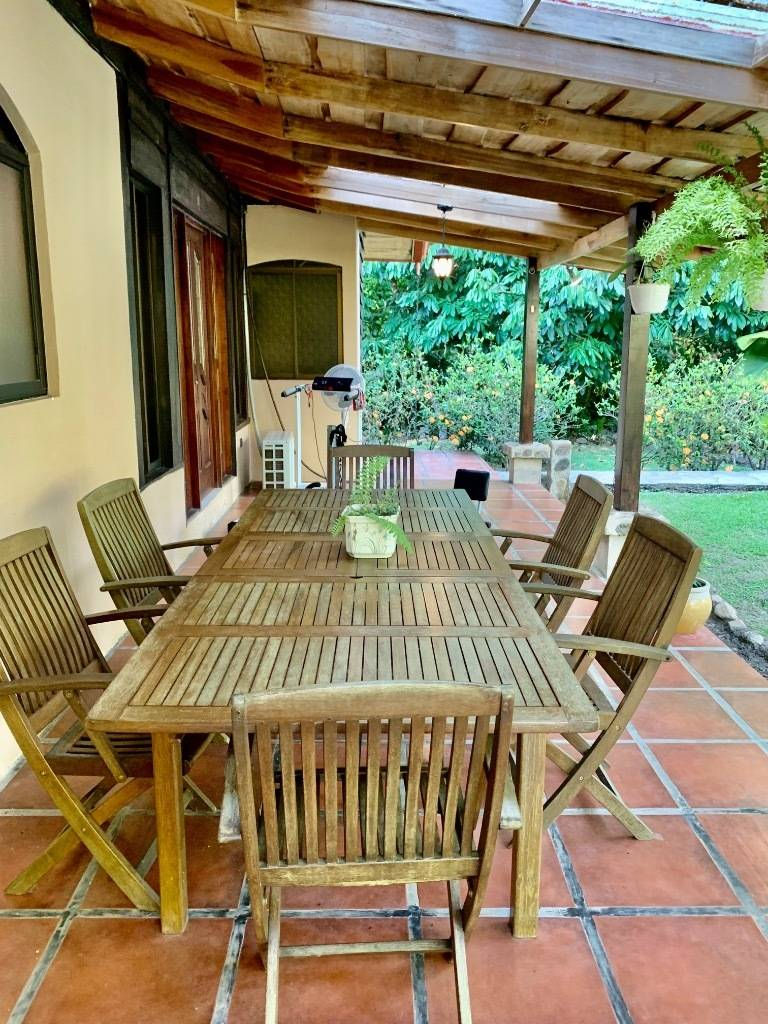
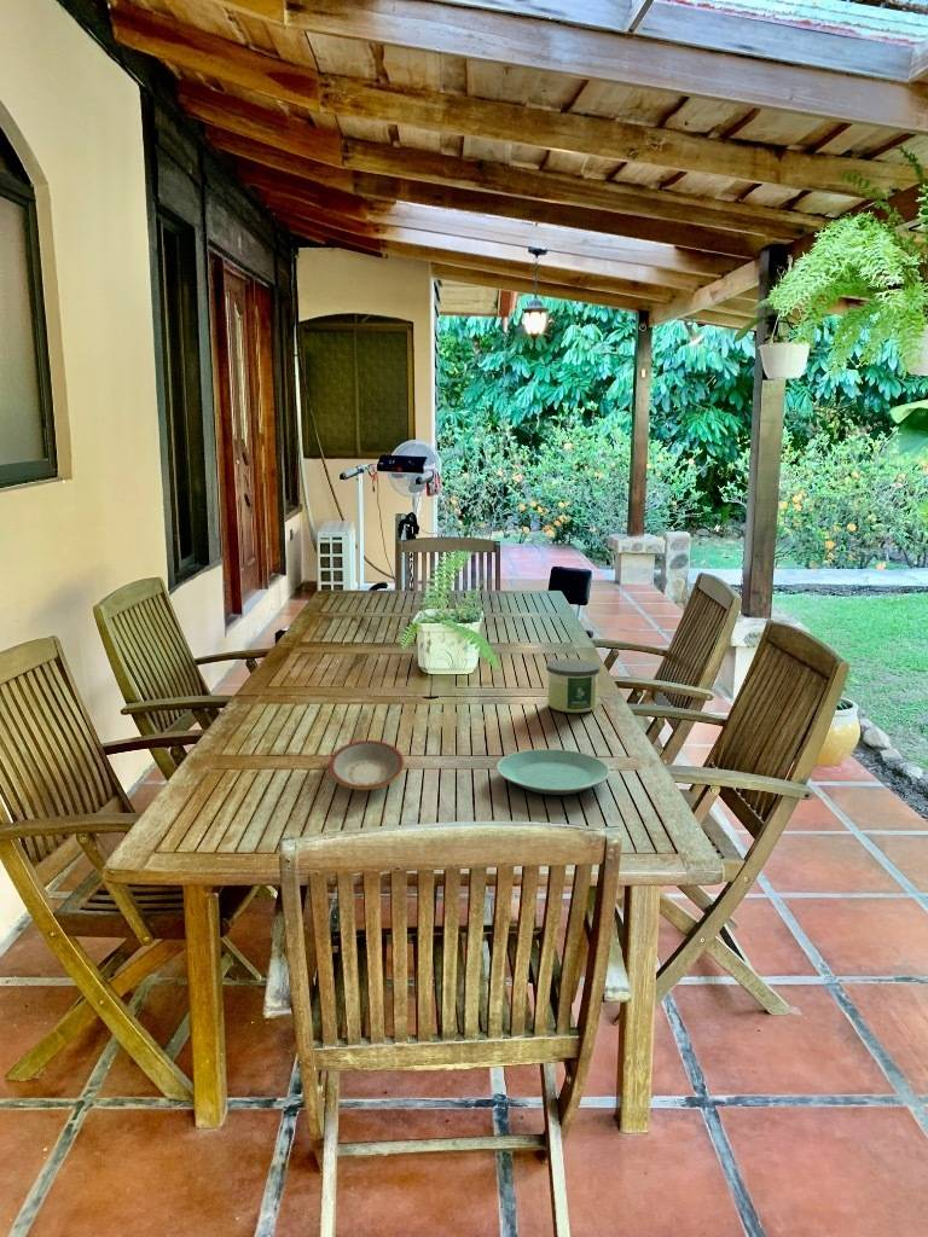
+ plate (366, 767)
+ candle (573, 686)
+ plate (552, 773)
